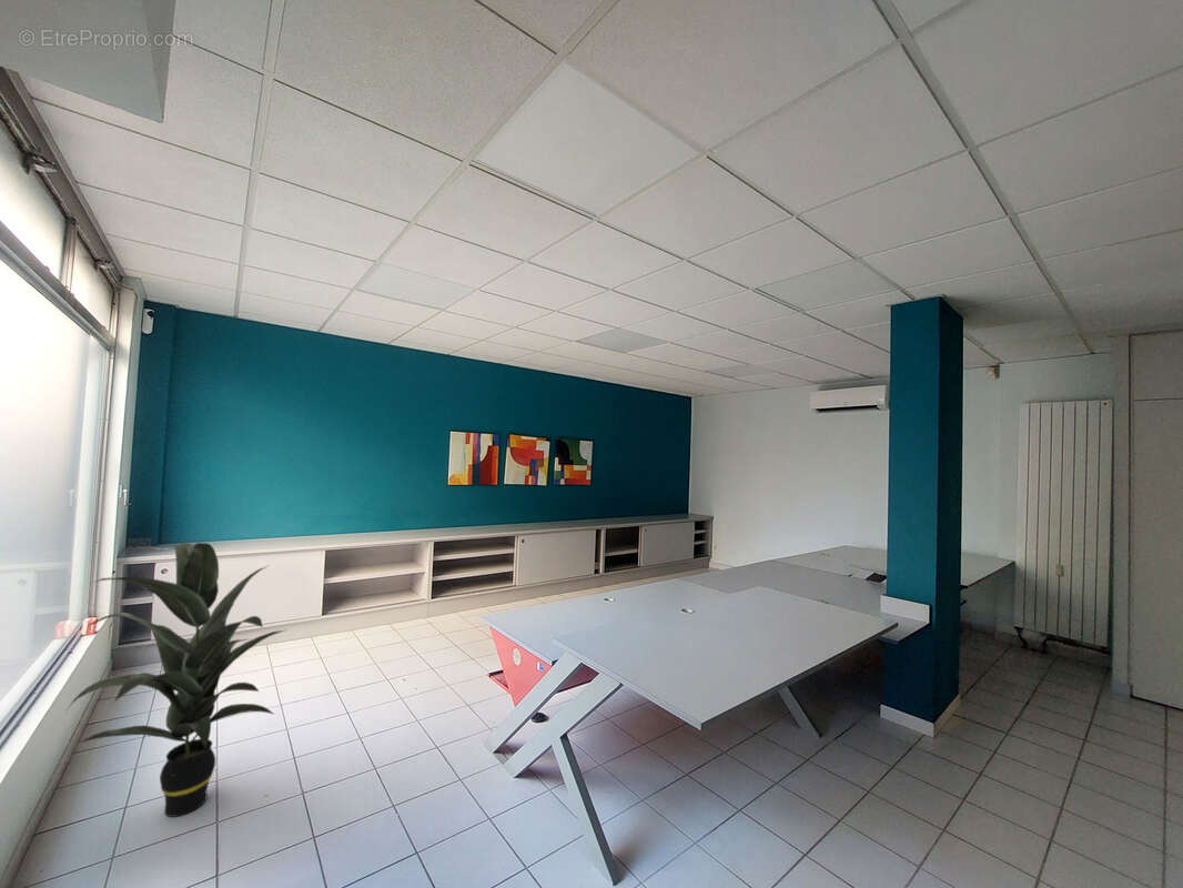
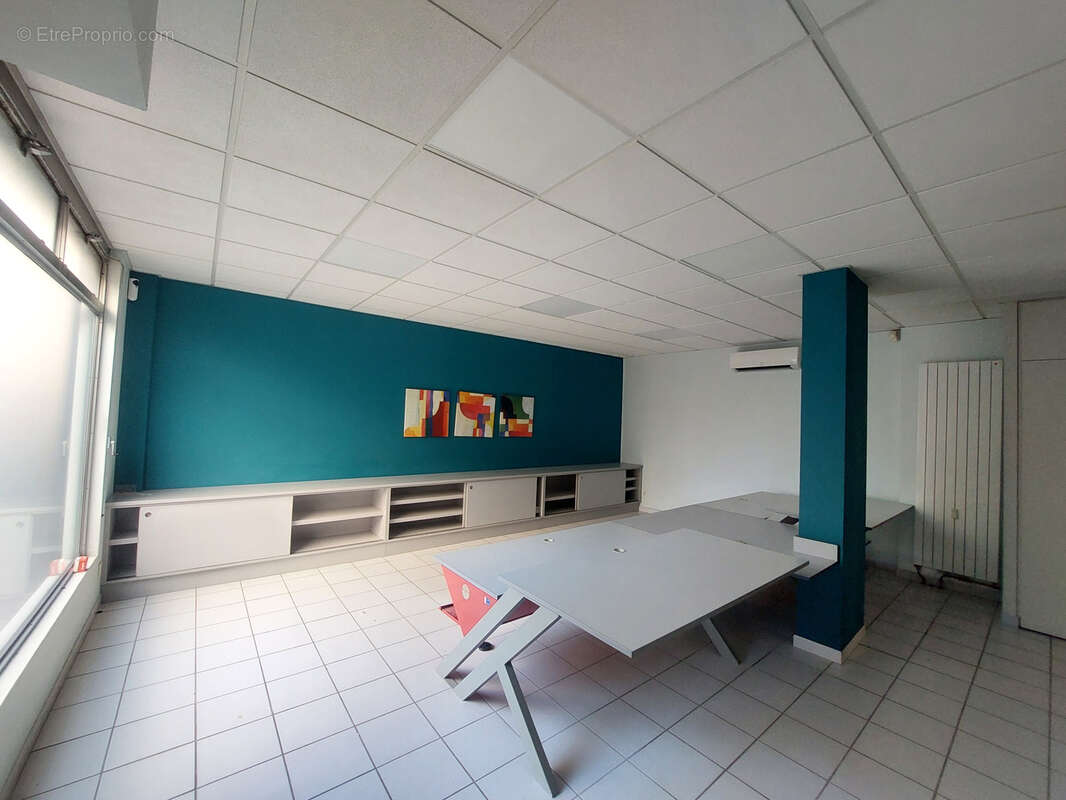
- indoor plant (185, 674)
